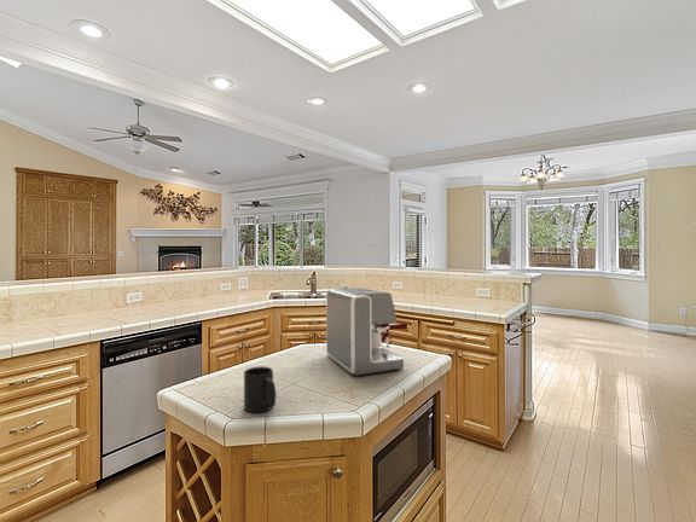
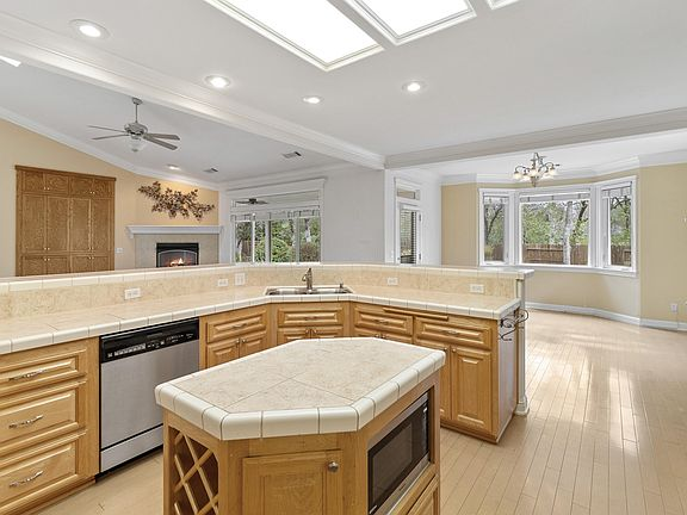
- coffee maker (361, 326)
- mug (262, 390)
